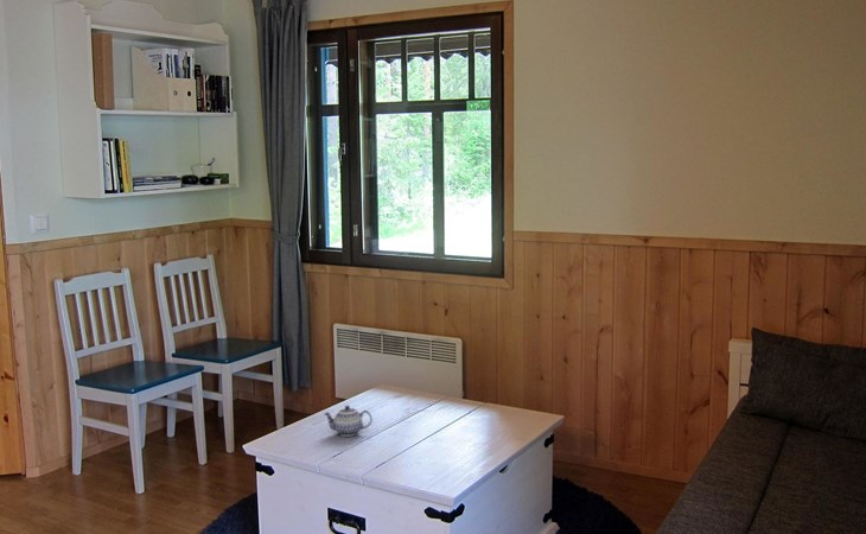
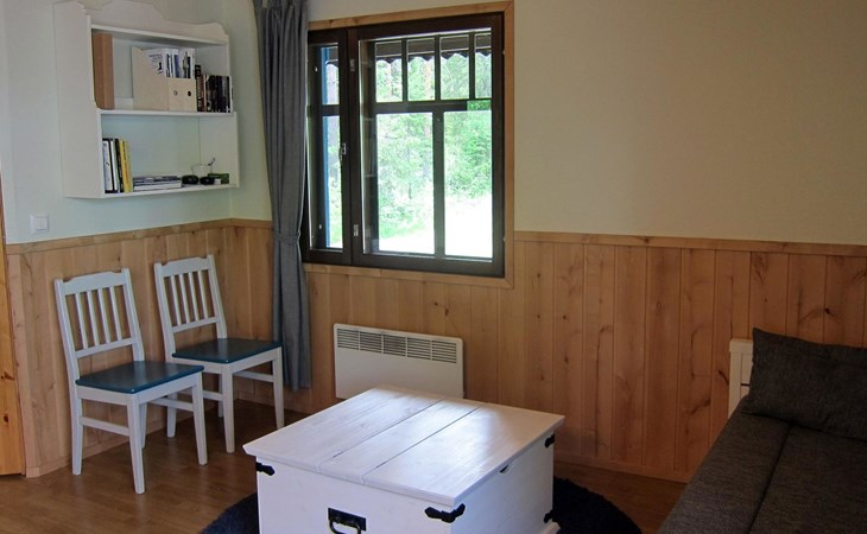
- teapot (348, 419)
